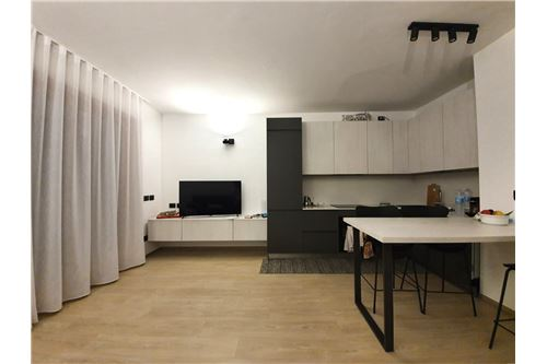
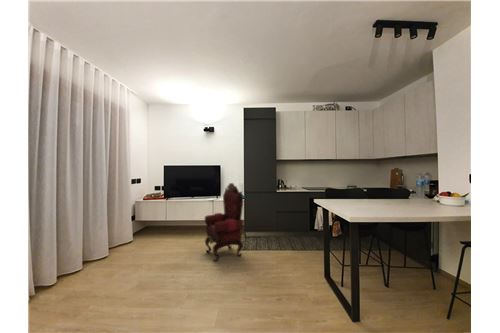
+ armchair (223, 218)
